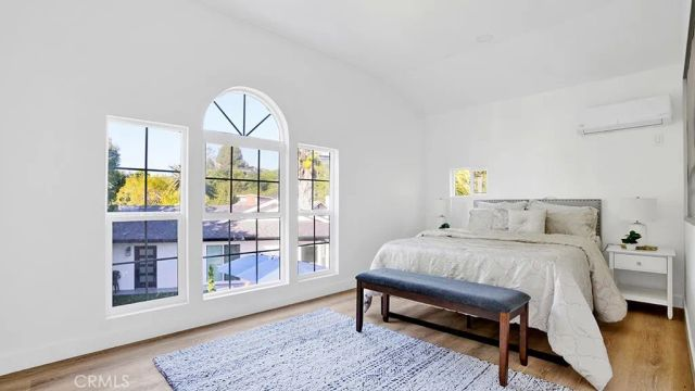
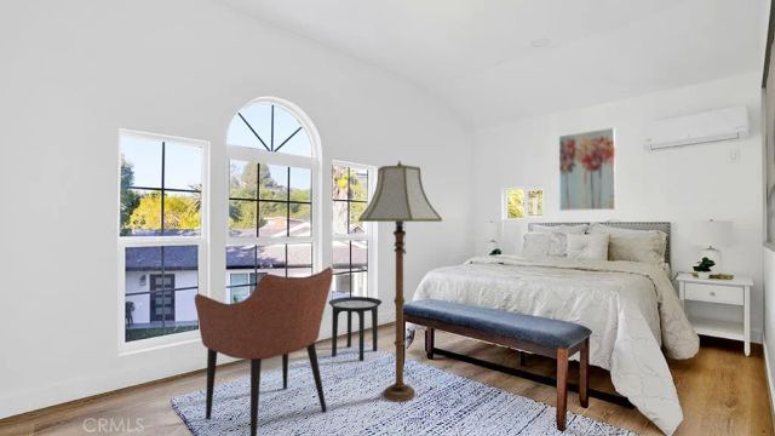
+ floor lamp (398, 276)
+ armchair (274, 340)
+ side table (360, 327)
+ wall art (586, 171)
